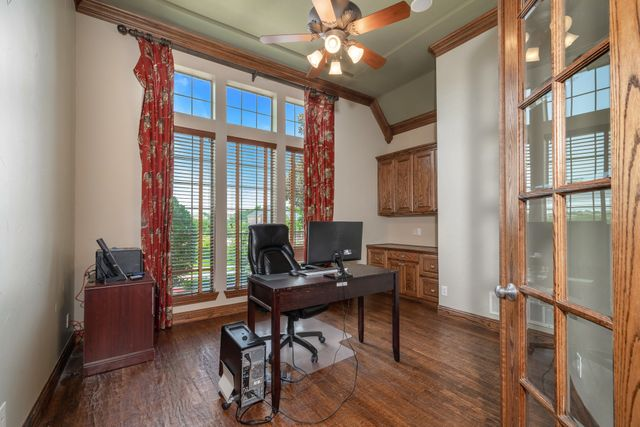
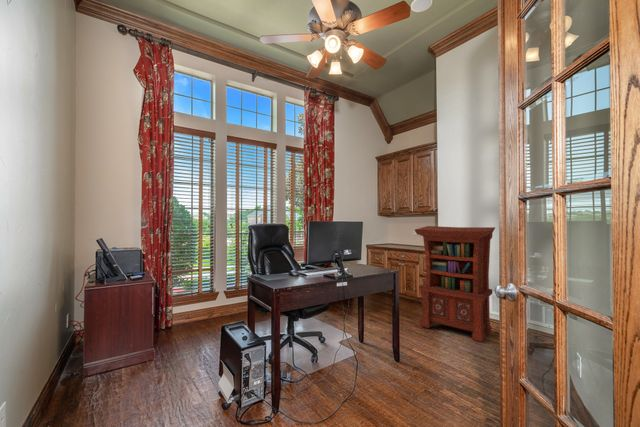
+ lectern (454, 278)
